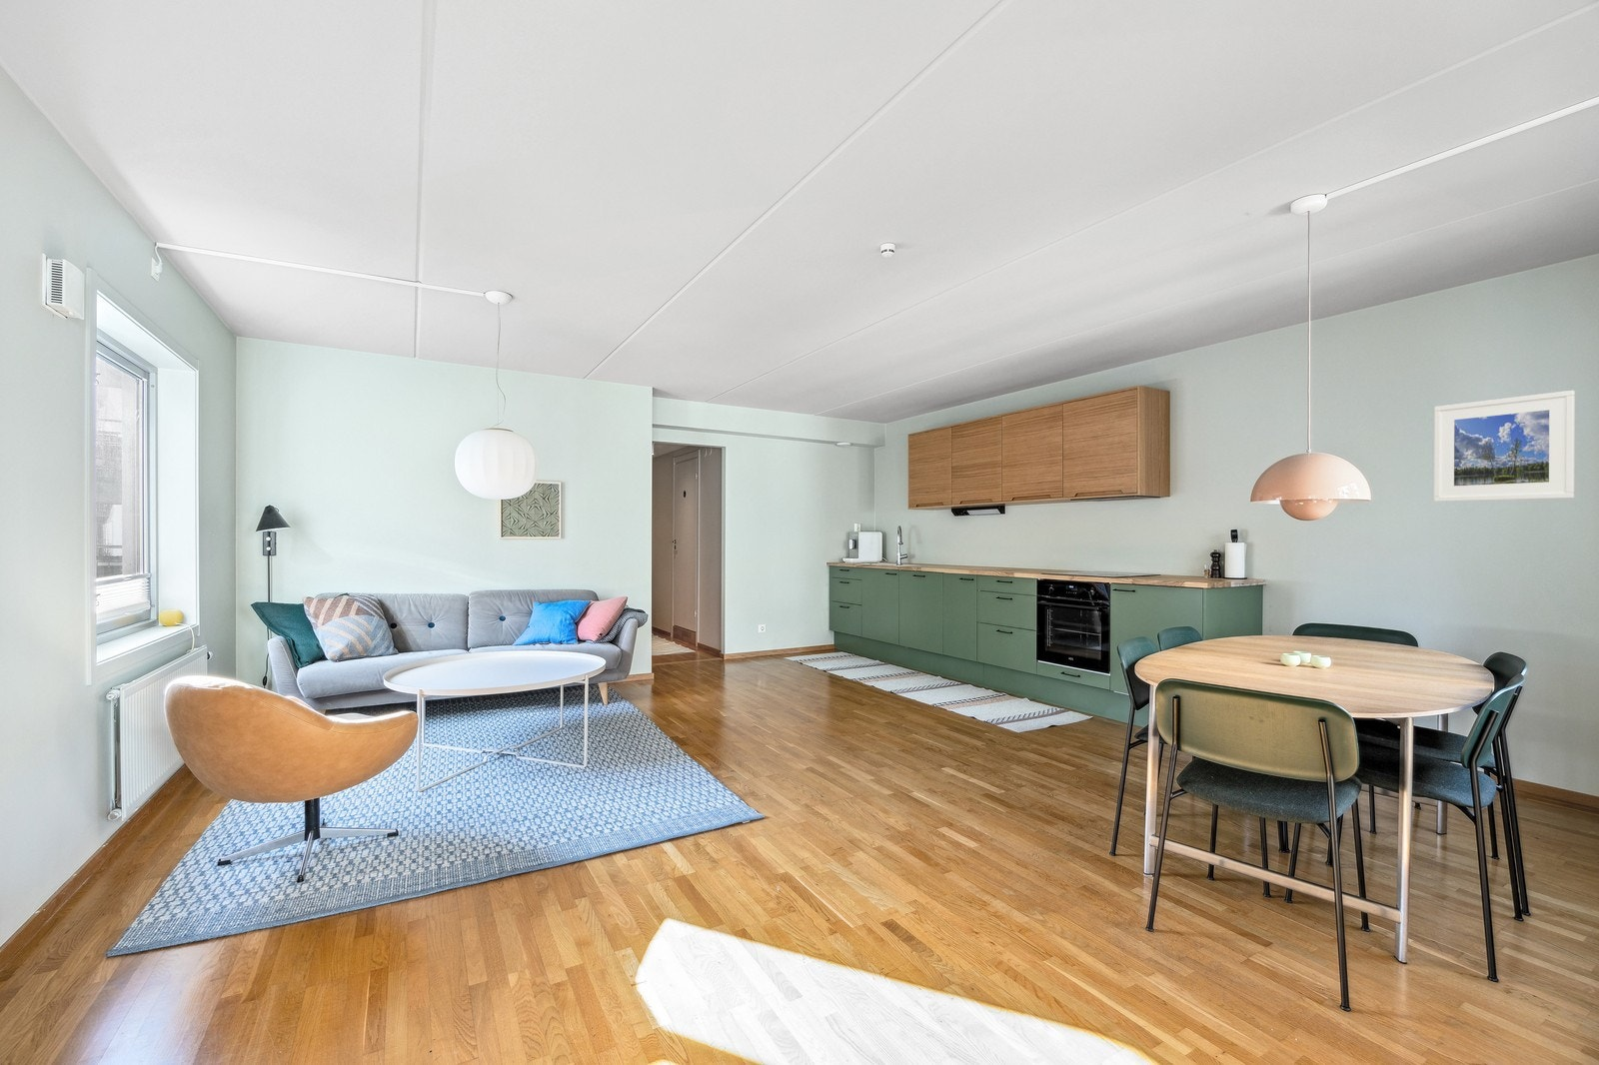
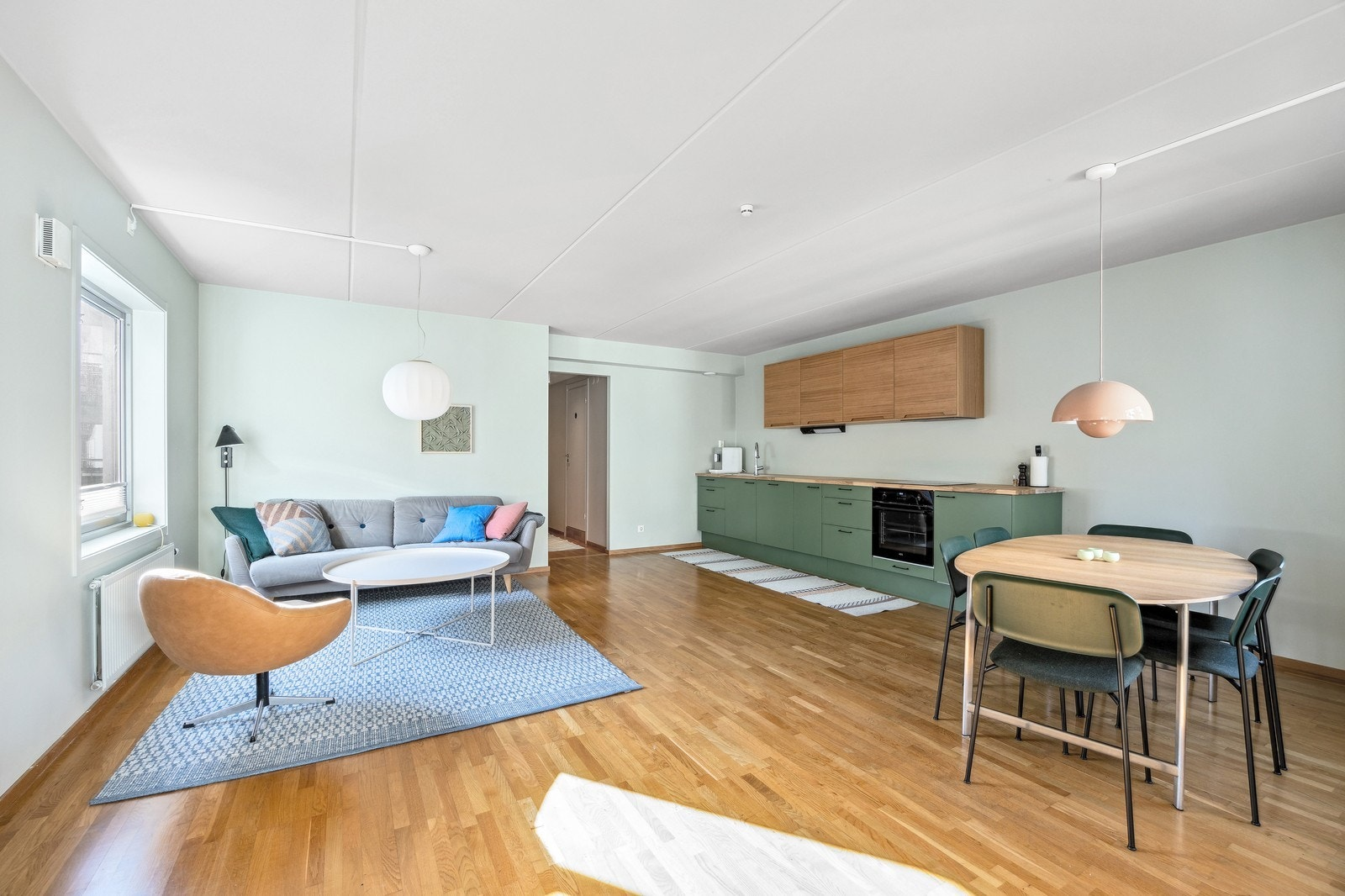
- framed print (1499, 449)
